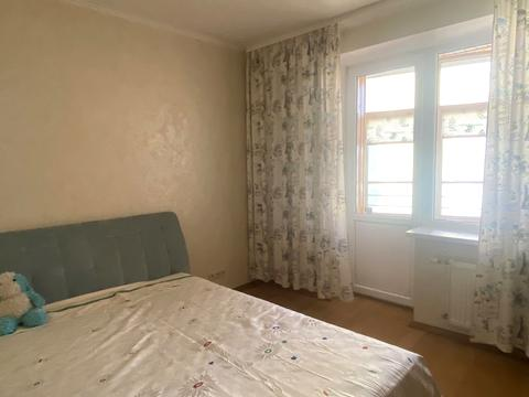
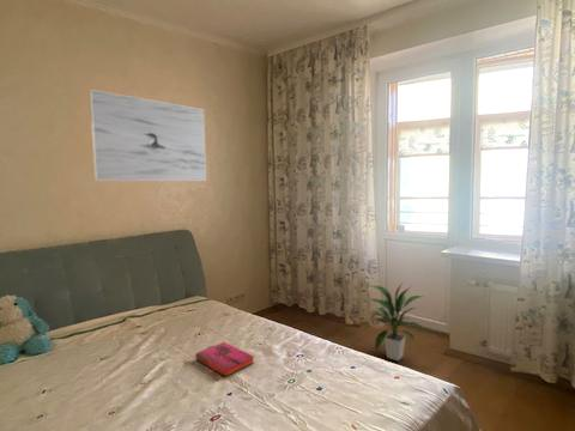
+ indoor plant (392, 320)
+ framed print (155, 140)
+ hardback book (224, 357)
